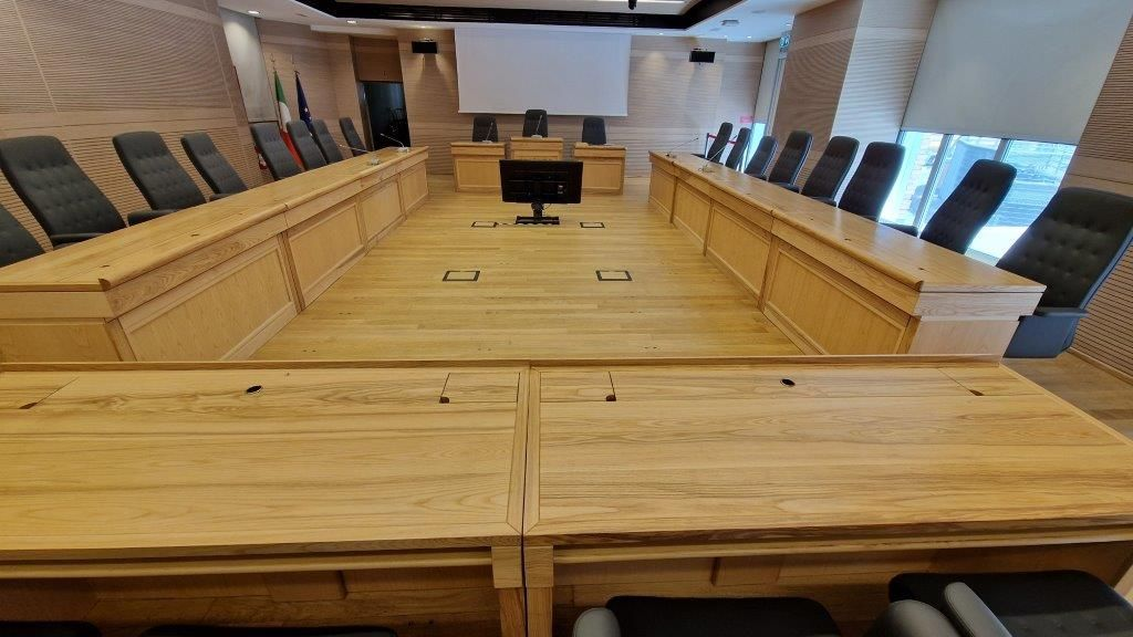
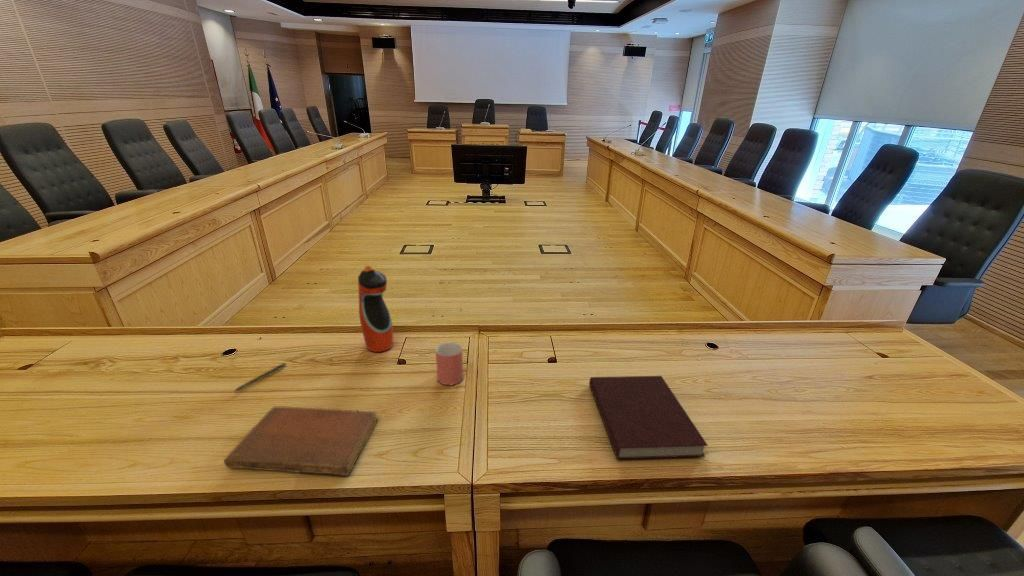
+ notebook (641, 412)
+ notebook (307, 438)
+ pen (260, 376)
+ water bottle (374, 308)
+ cup (450, 360)
